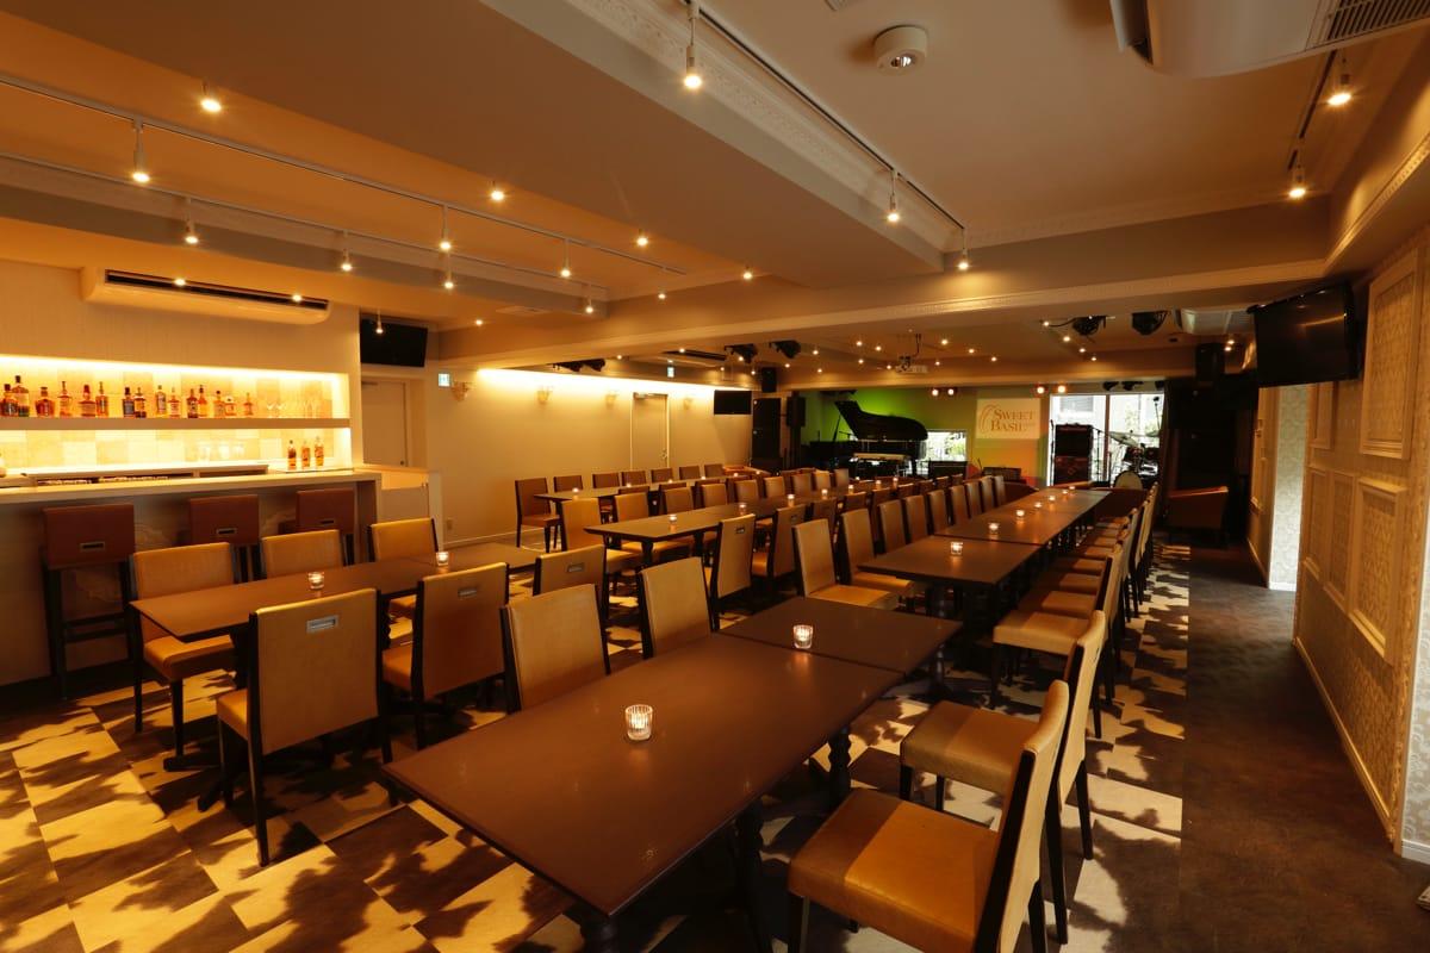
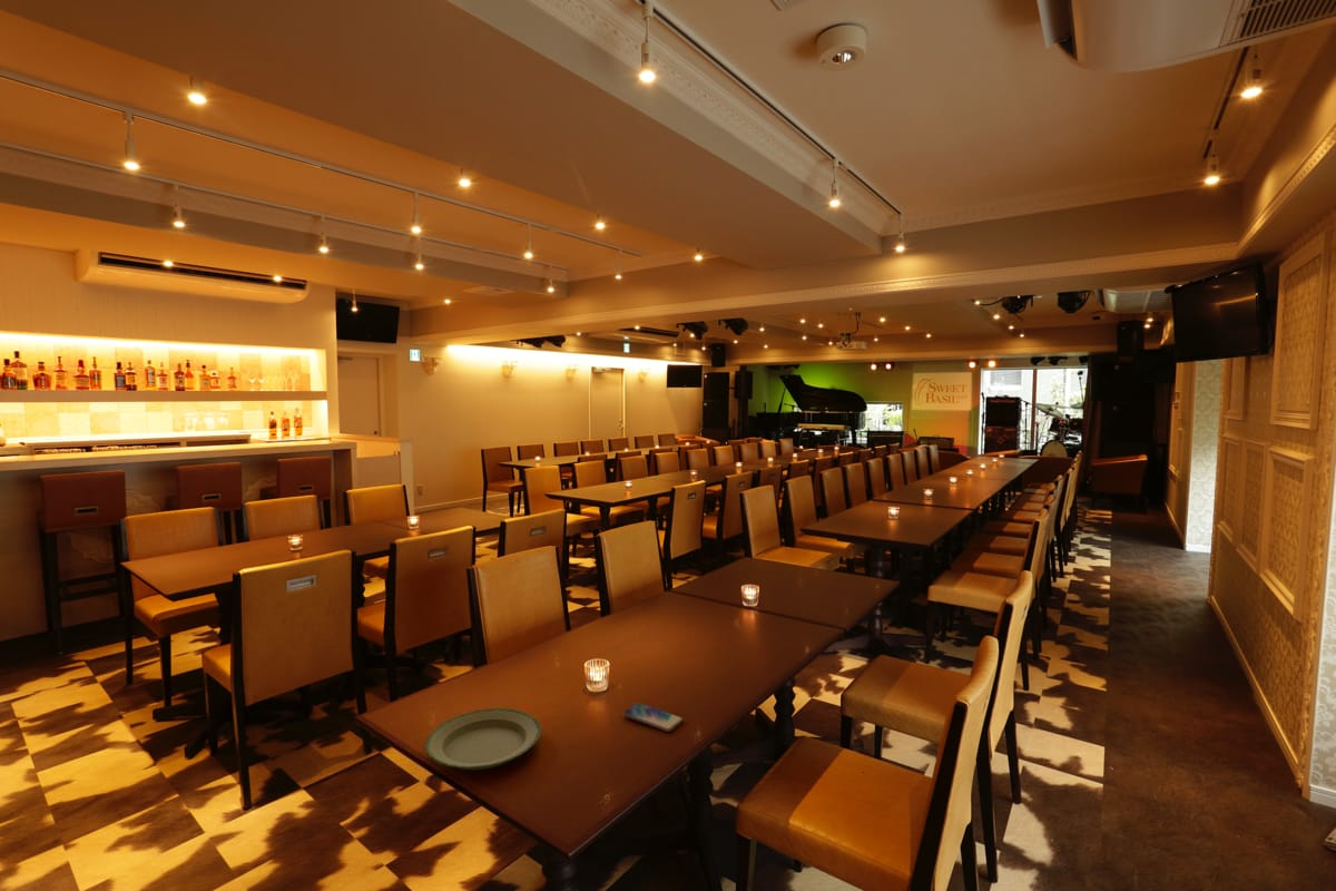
+ plate (484, 741)
+ smartphone (652, 716)
